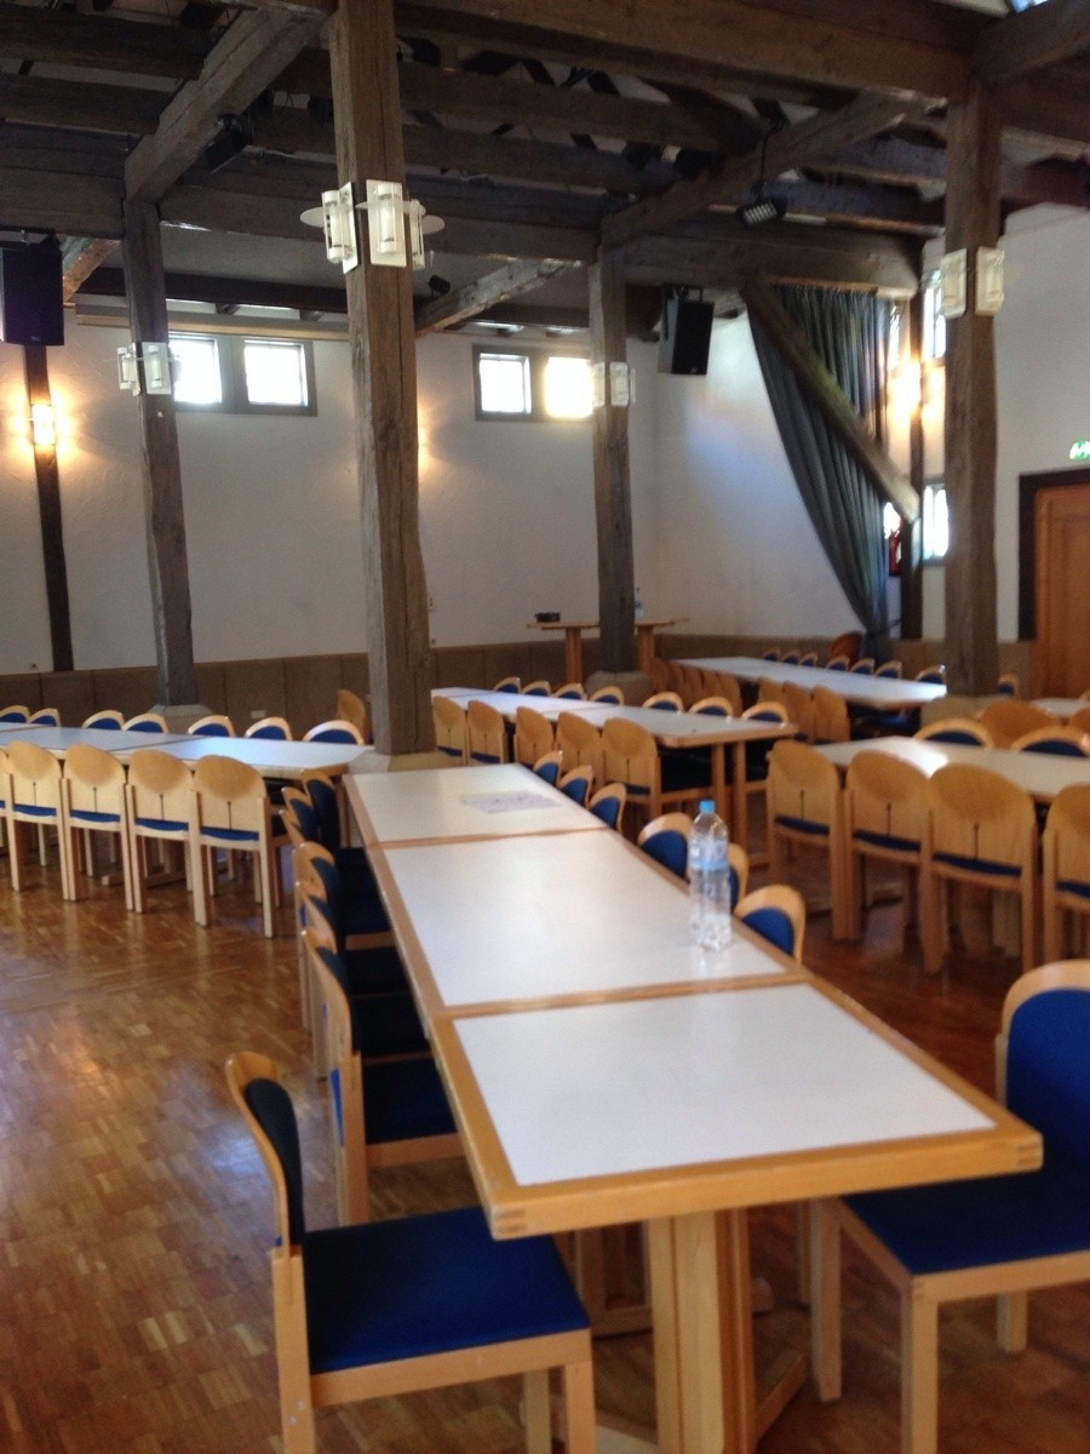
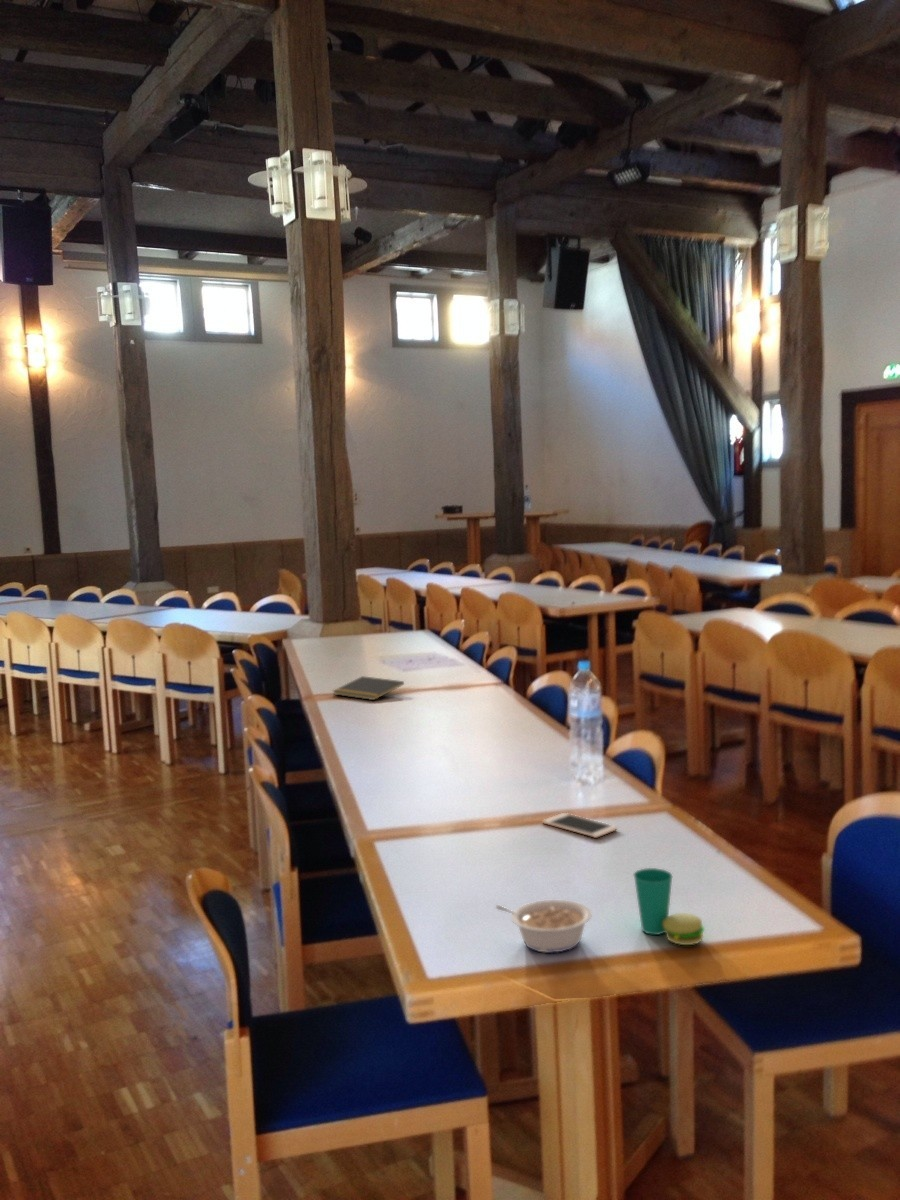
+ cup (668, 907)
+ legume (548, 926)
+ cell phone (579, 824)
+ notepad (368, 687)
